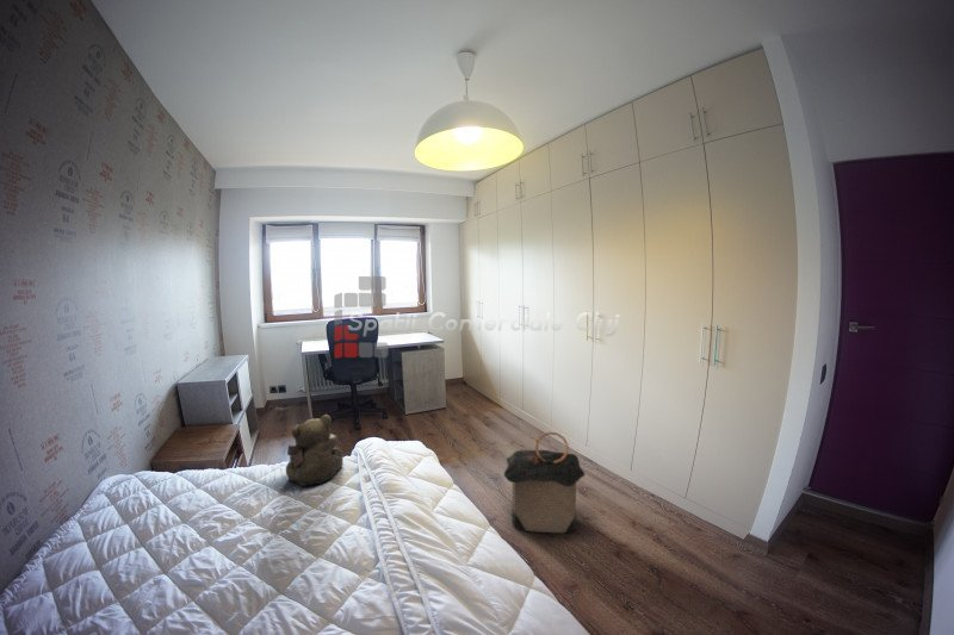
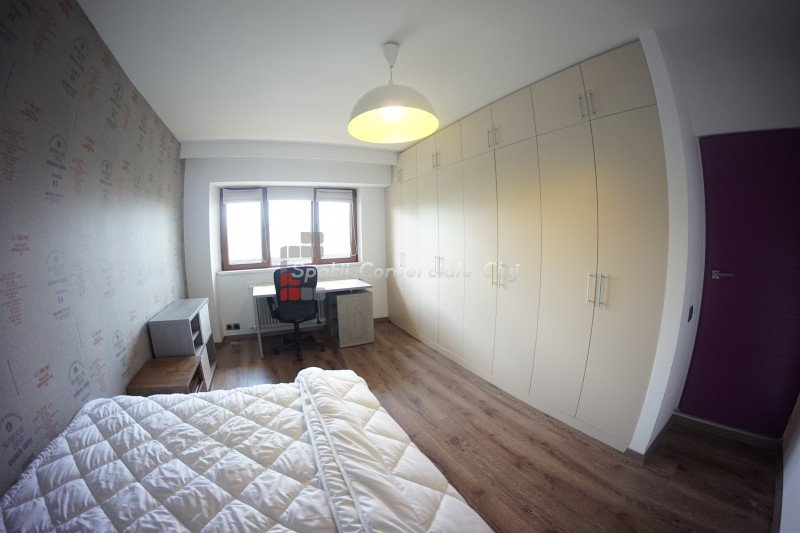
- teddy bear (317, 446)
- laundry hamper (541, 480)
